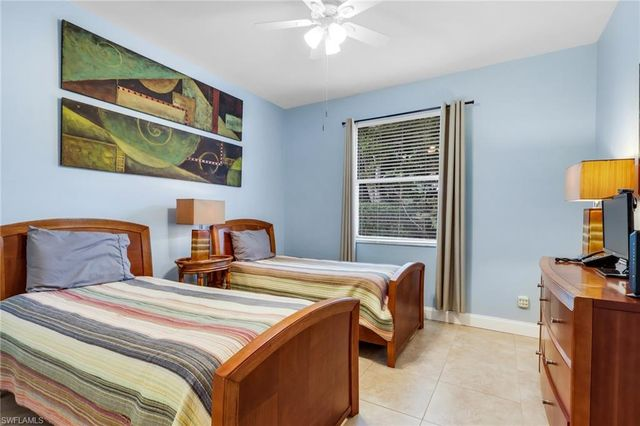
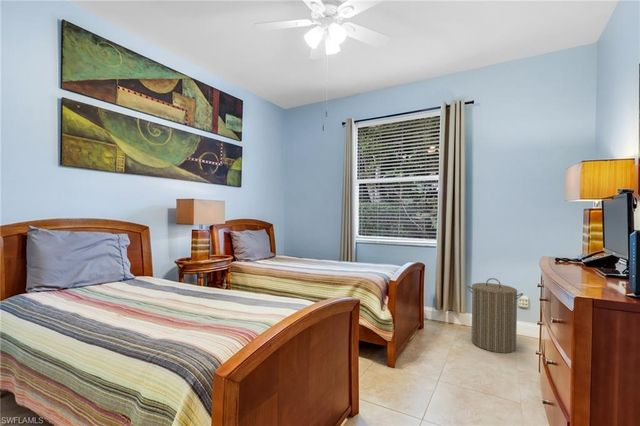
+ laundry hamper (493, 311)
